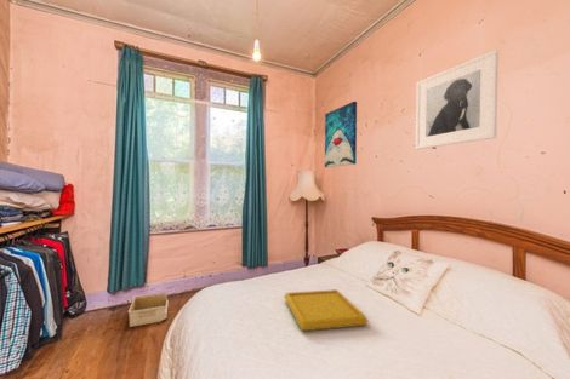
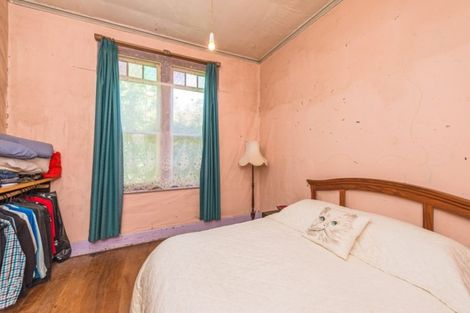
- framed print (450, 105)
- wall art (338, 137)
- storage bin (149, 308)
- serving tray (321, 306)
